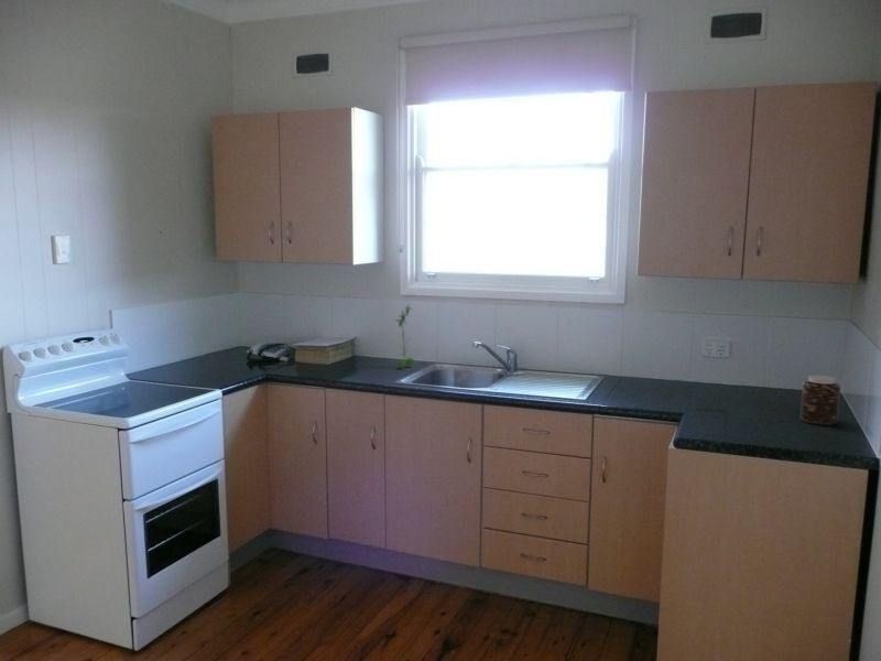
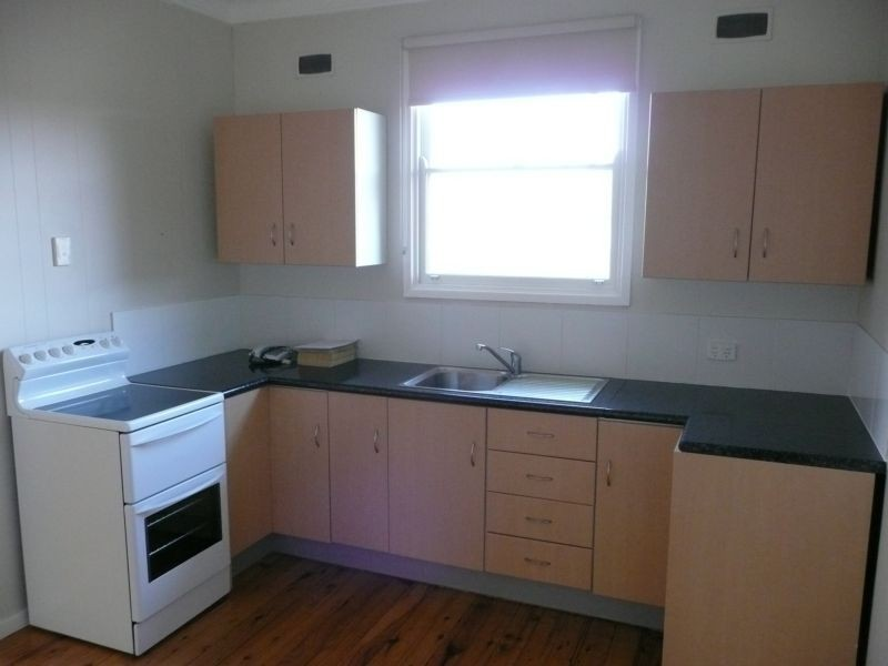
- jar (820, 399)
- plant (403, 335)
